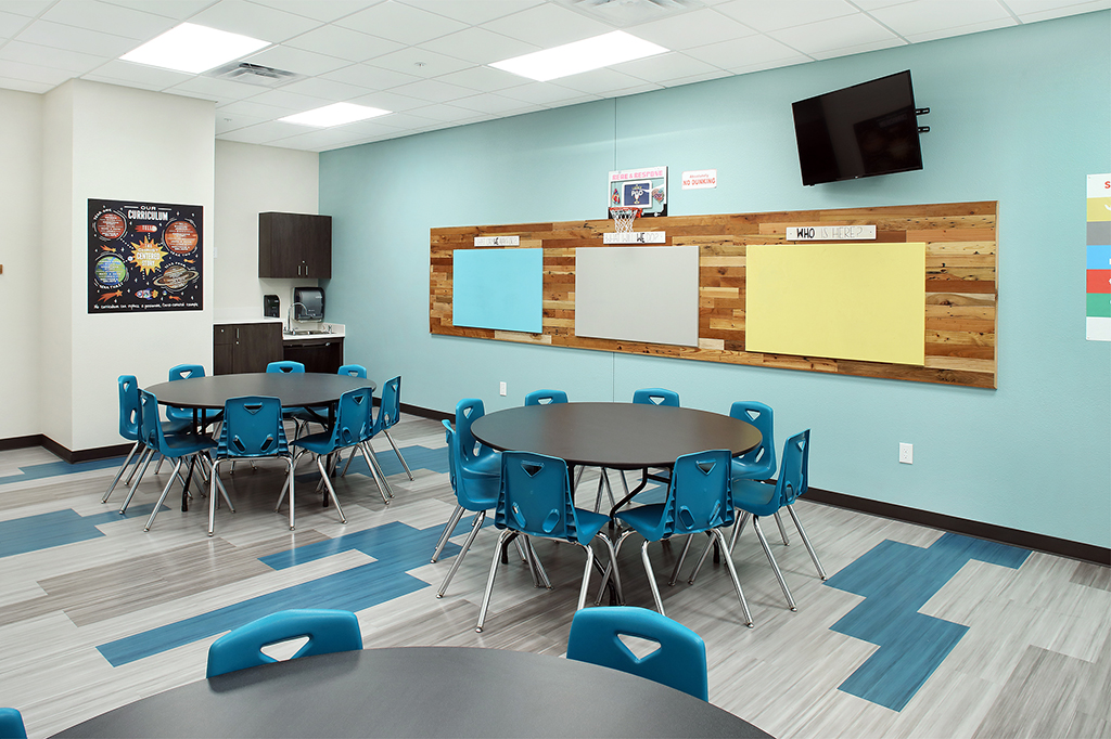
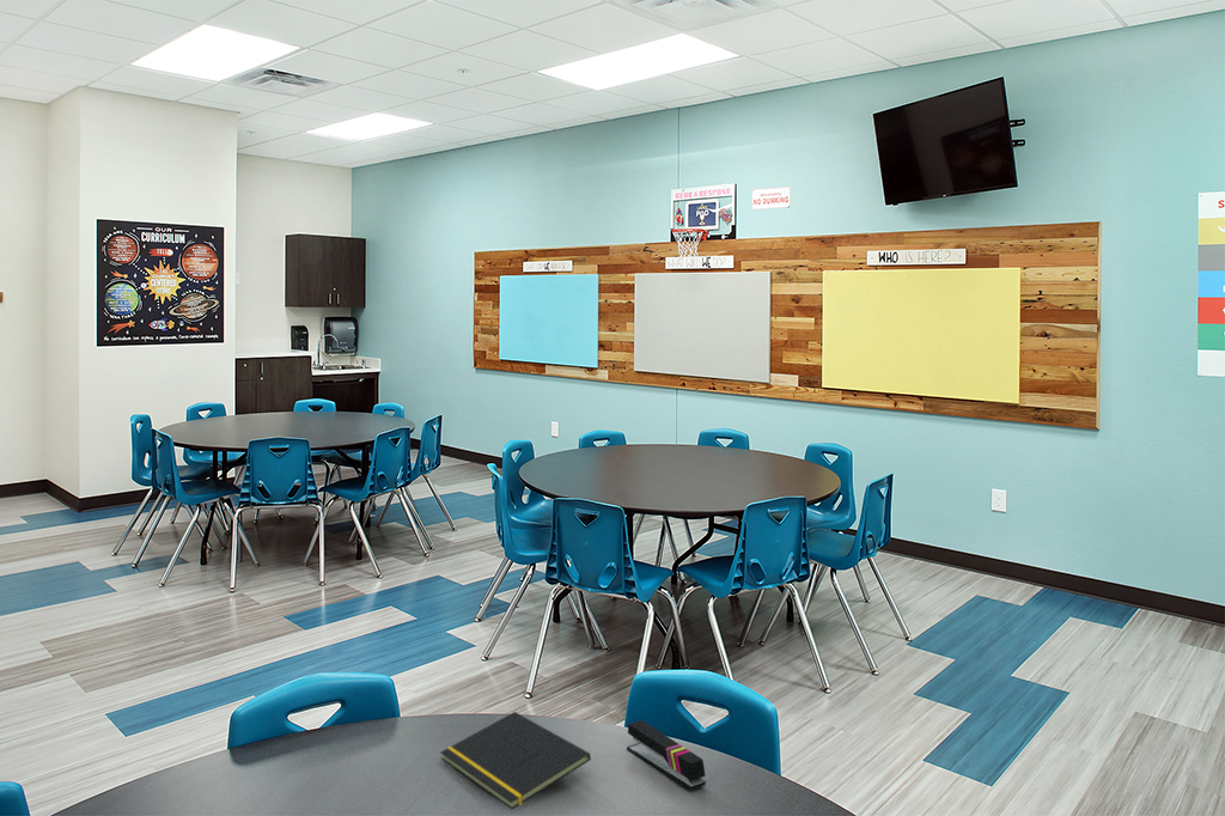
+ notepad (513, 755)
+ stapler (664, 753)
